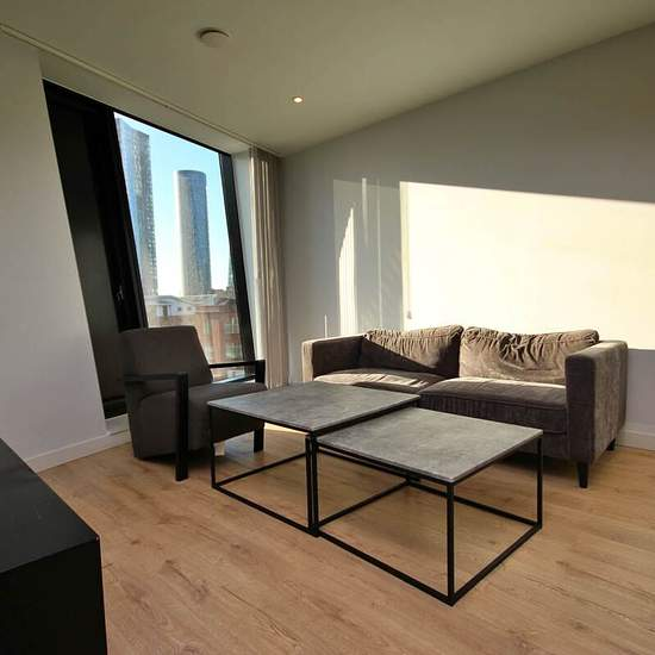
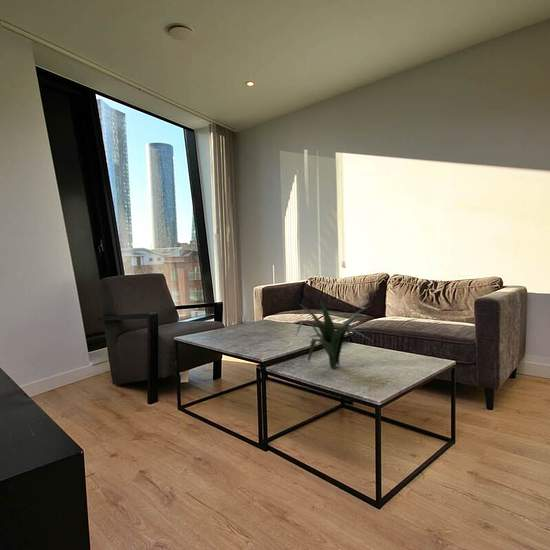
+ plant (332, 337)
